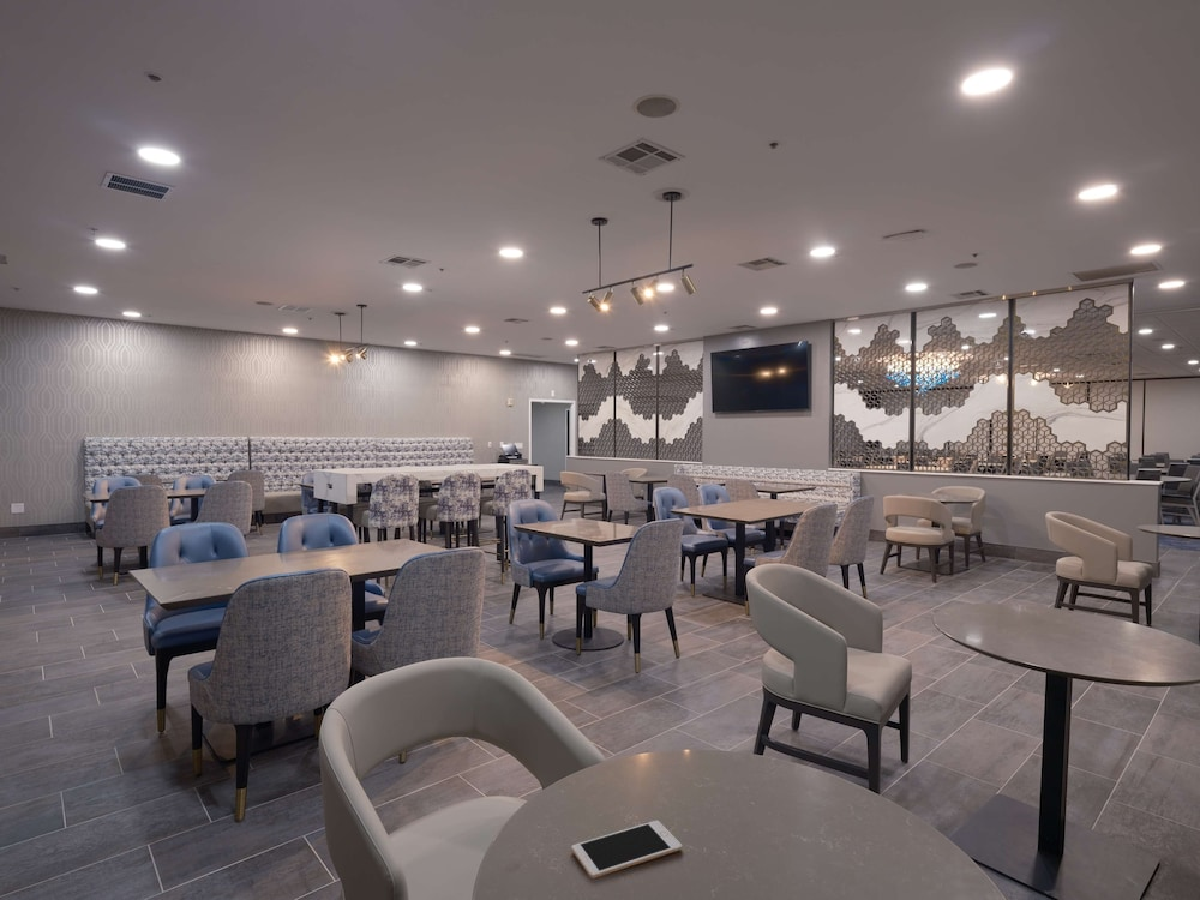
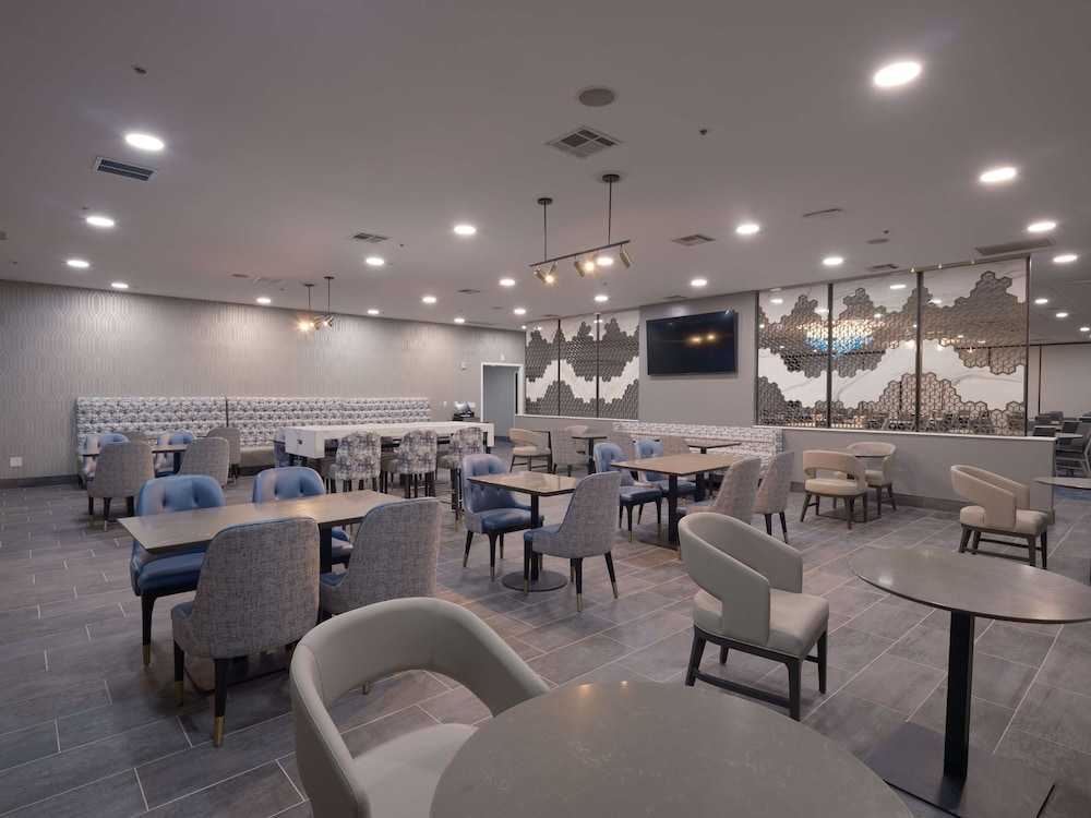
- cell phone (626, 847)
